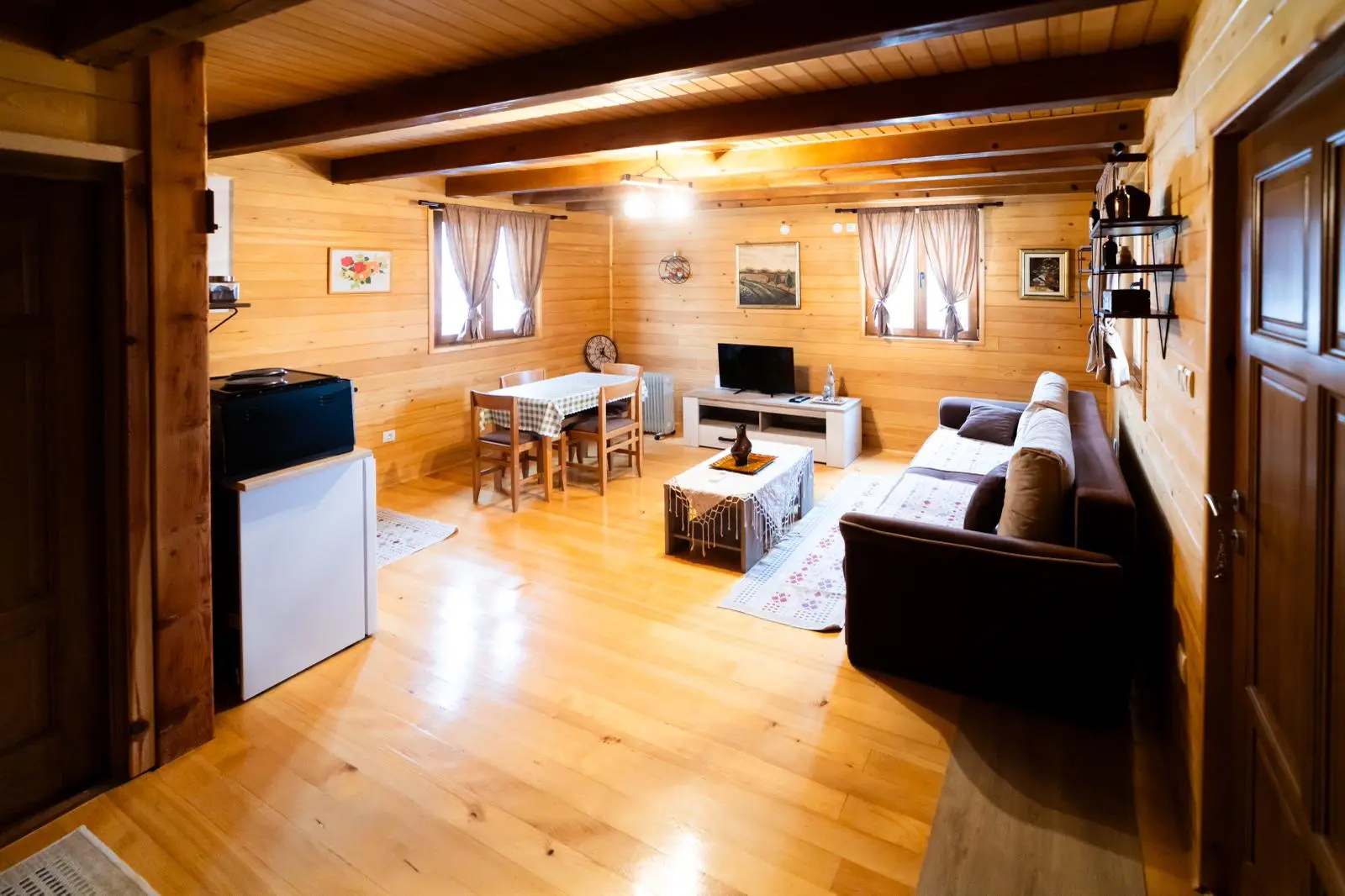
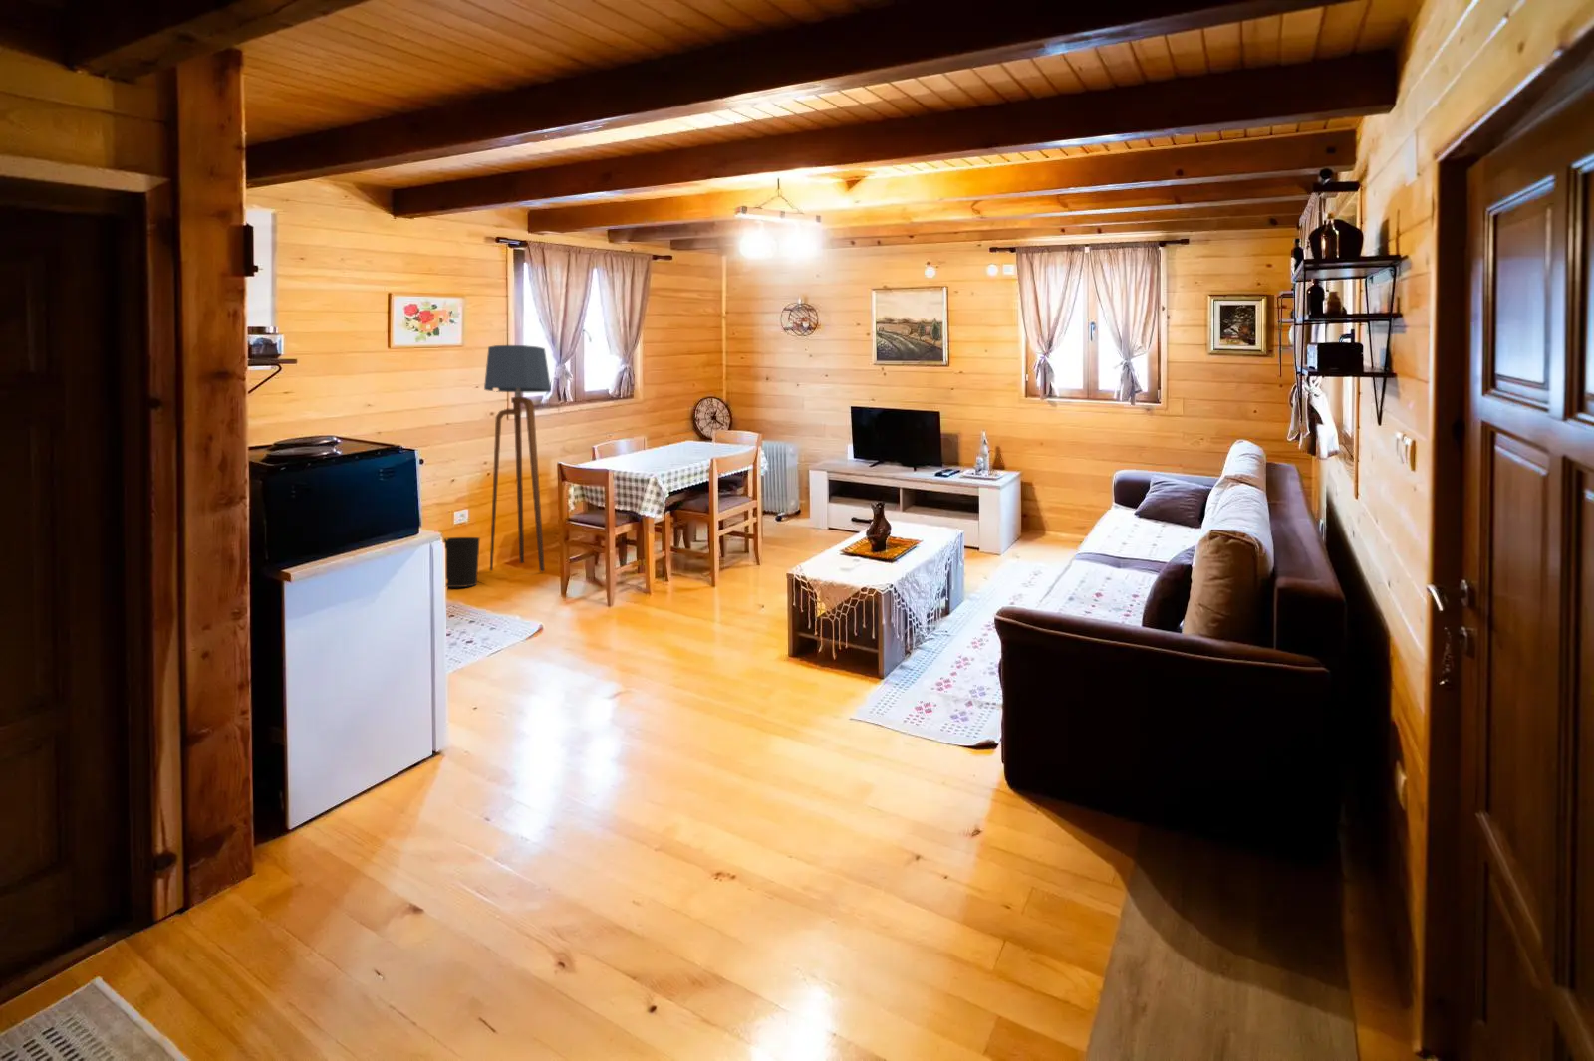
+ floor lamp (520, 459)
+ wastebasket (460, 561)
